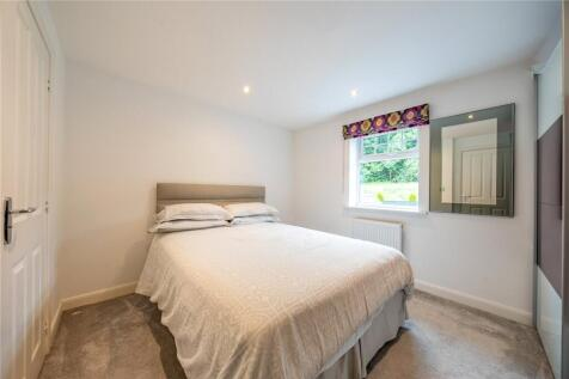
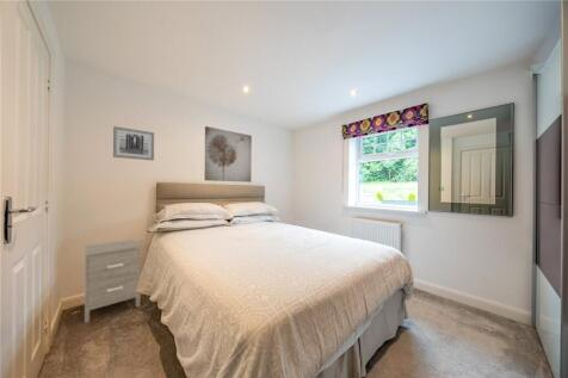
+ wall art (229, 156)
+ wall art (134, 144)
+ nightstand (112, 277)
